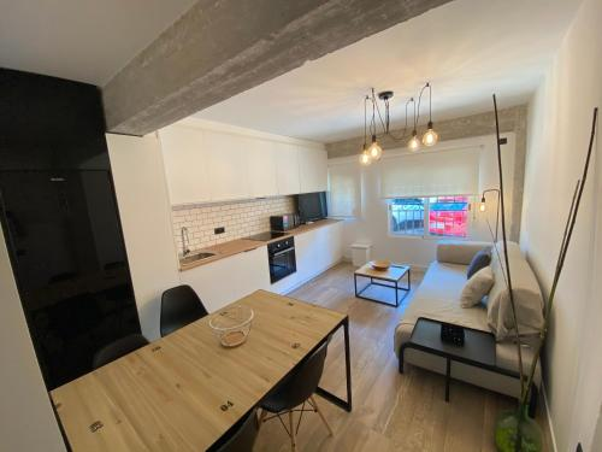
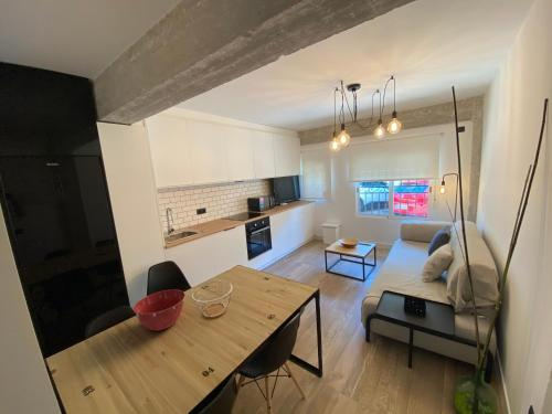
+ mixing bowl (161, 311)
